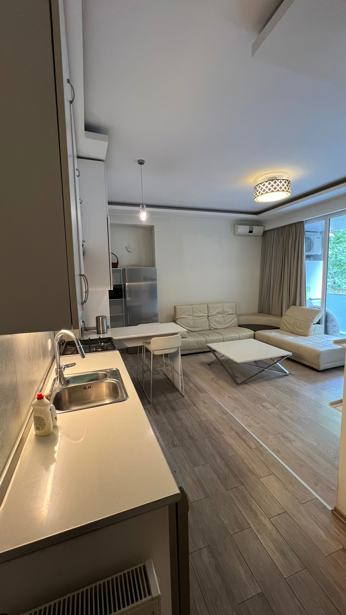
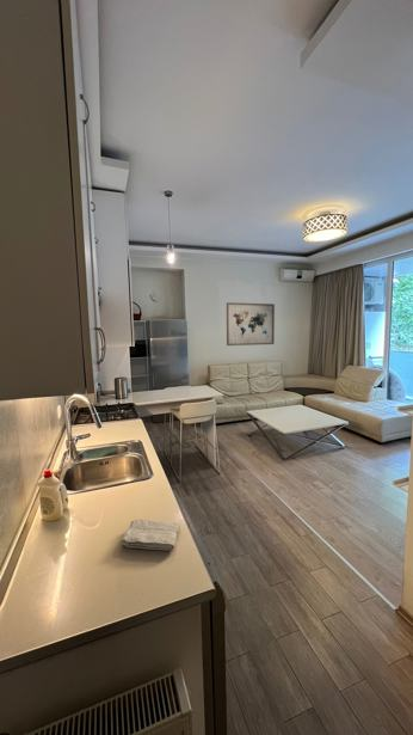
+ washcloth (152, 533)
+ wall art (251, 324)
